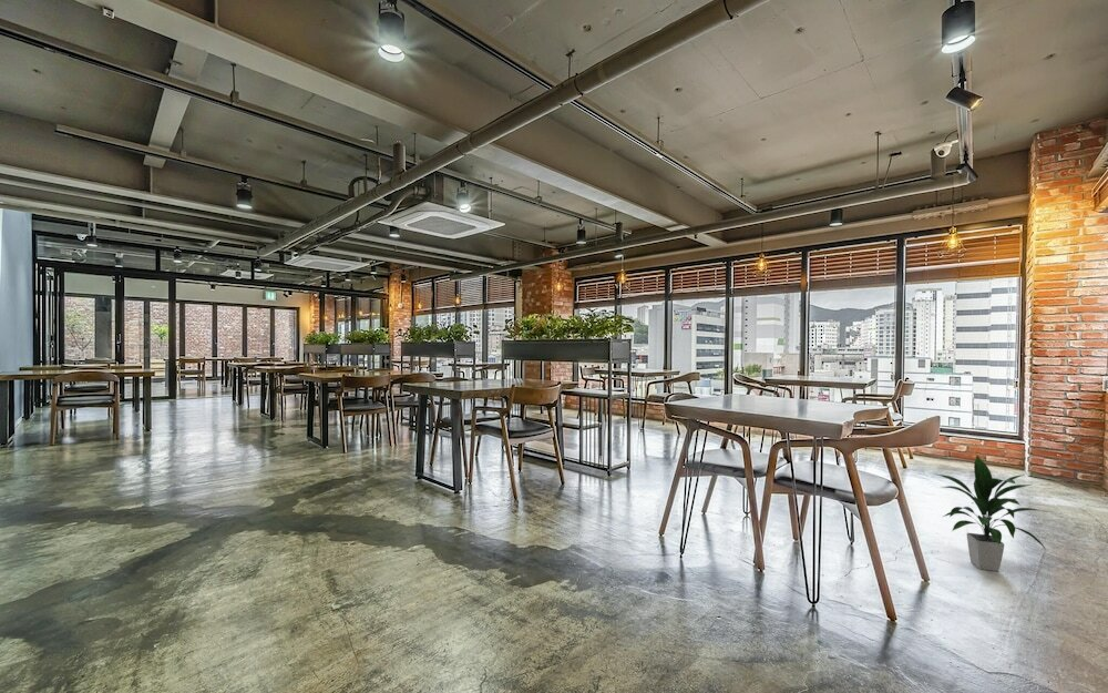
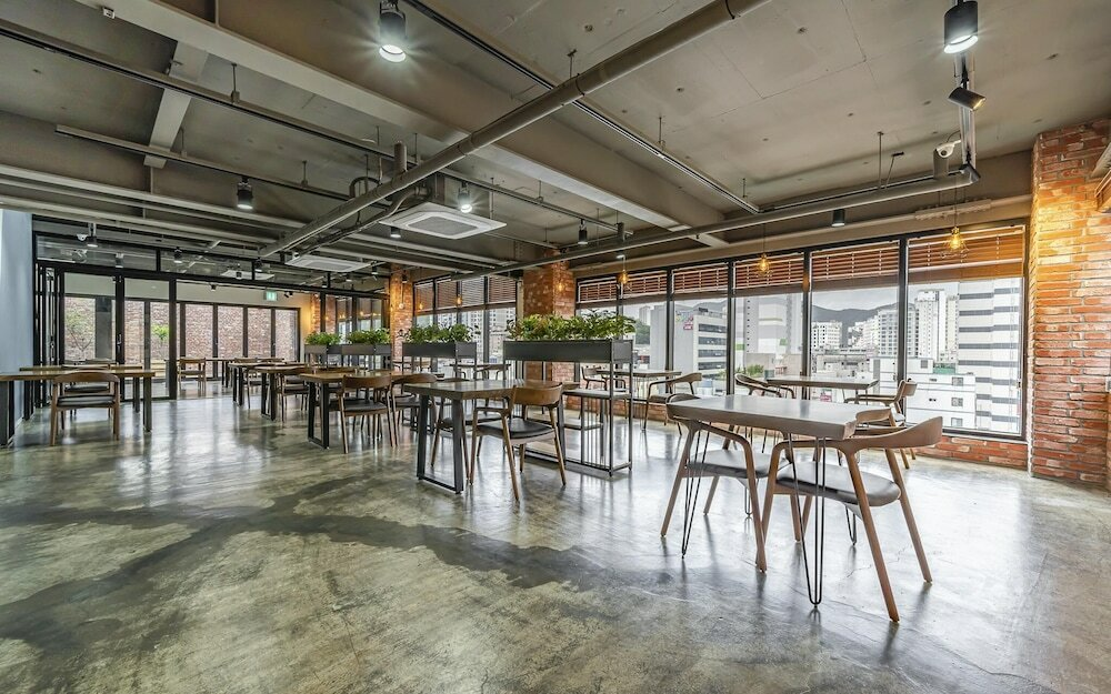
- indoor plant (991, 513)
